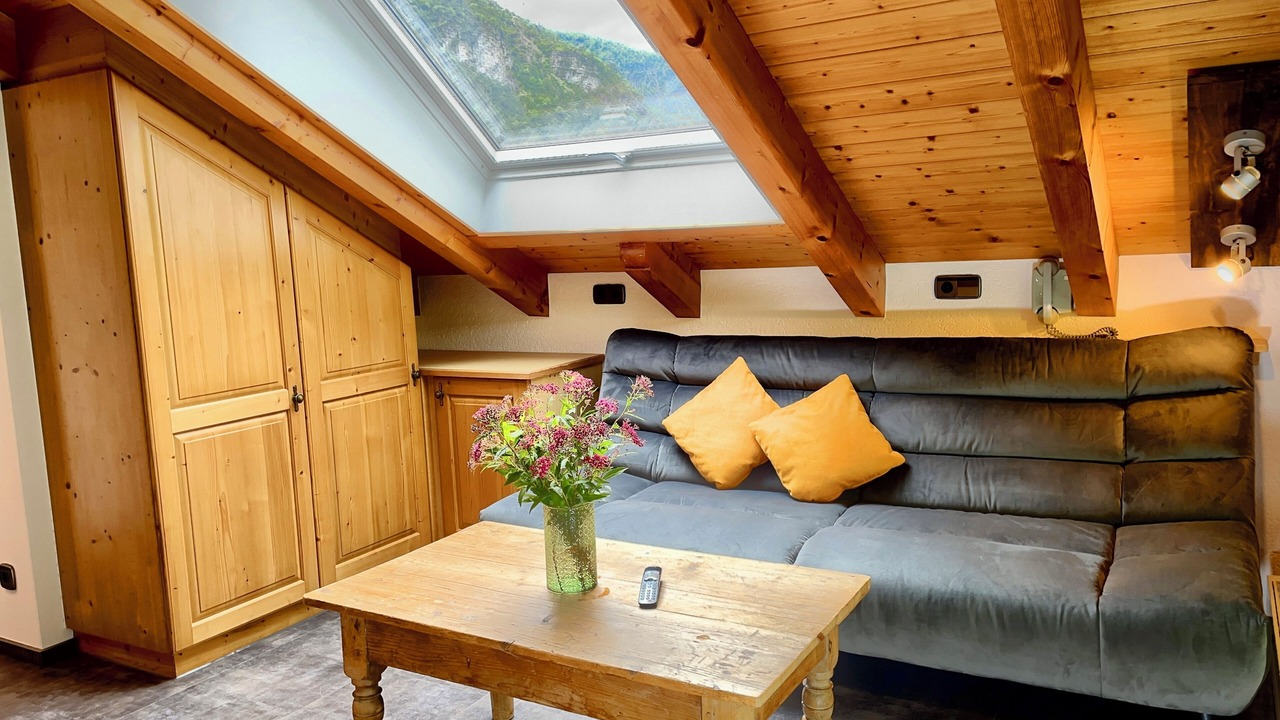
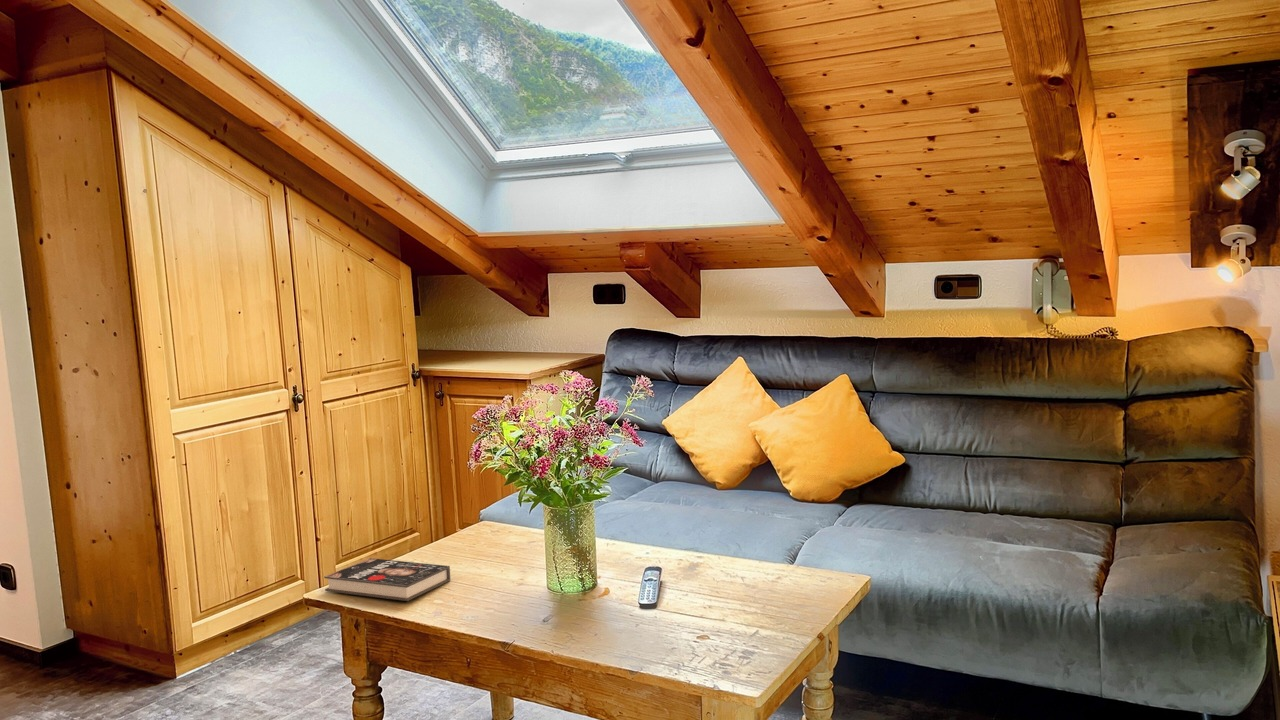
+ book (387, 578)
